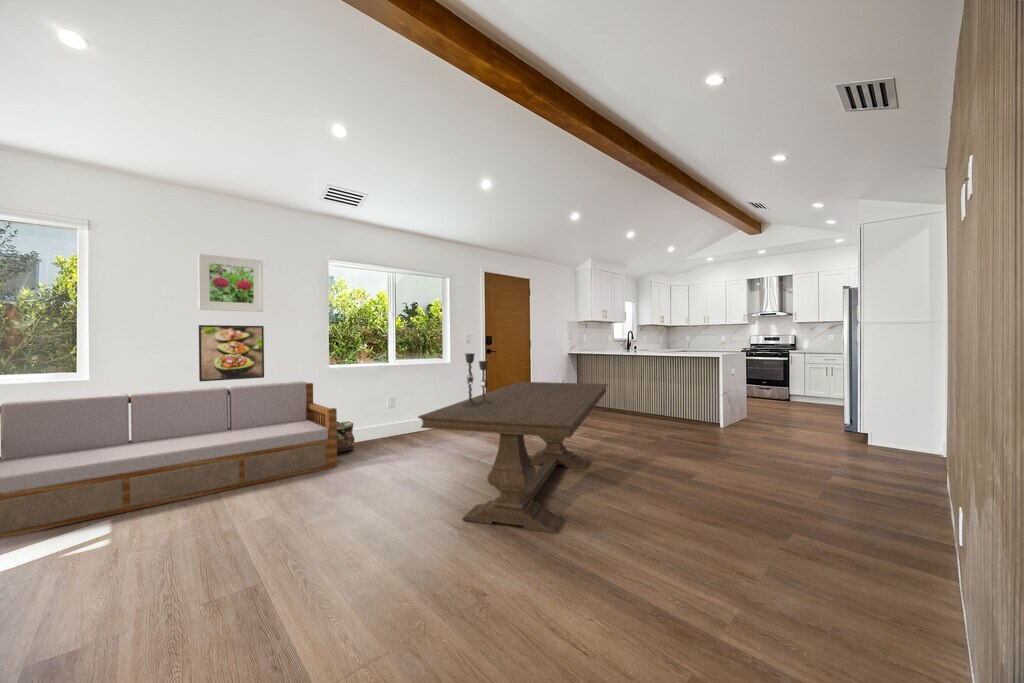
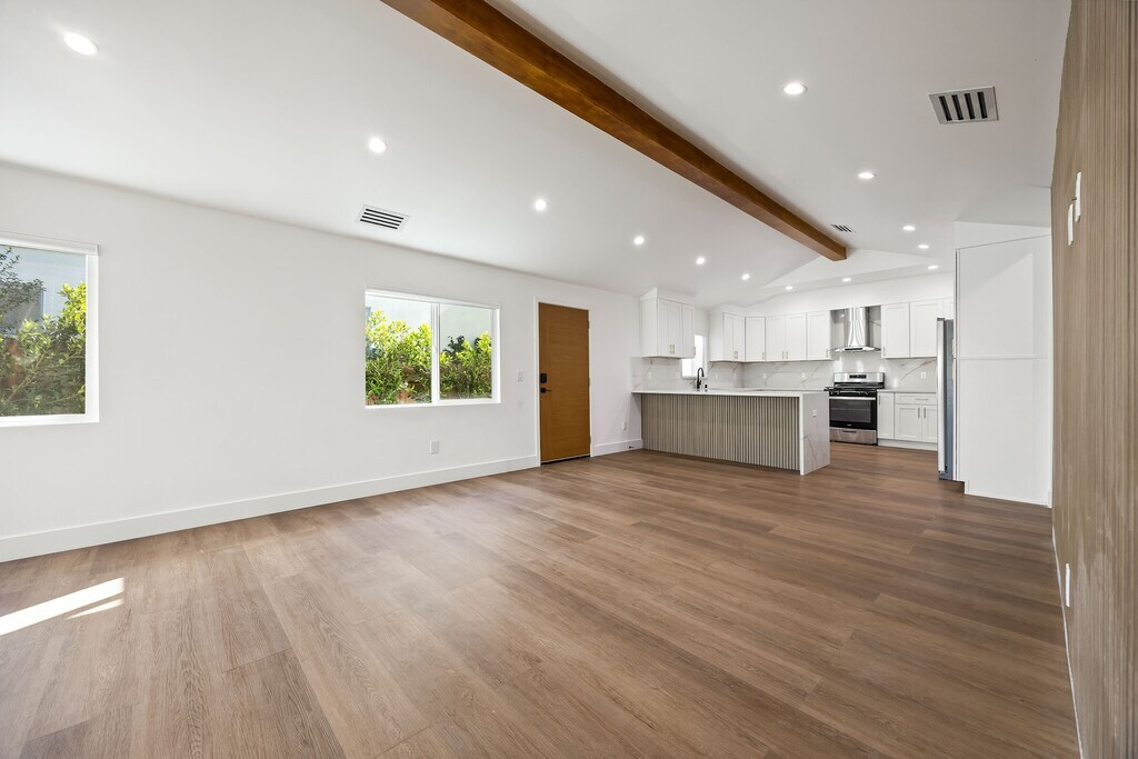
- dining table (540, 437)
- backpack (339, 435)
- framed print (232, 352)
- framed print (232, 283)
- candlestick (473, 378)
- sofa (183, 439)
